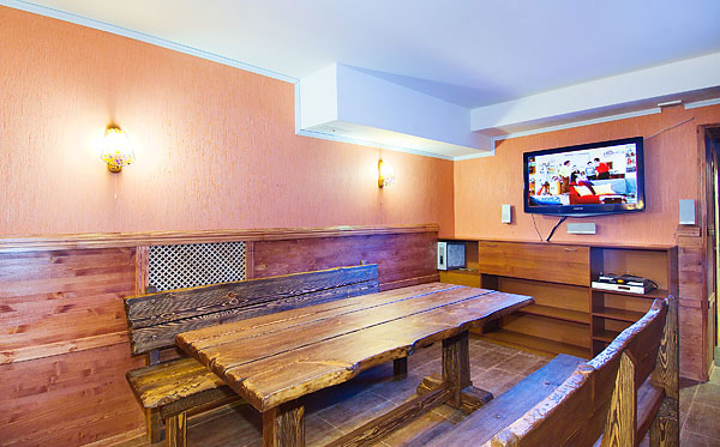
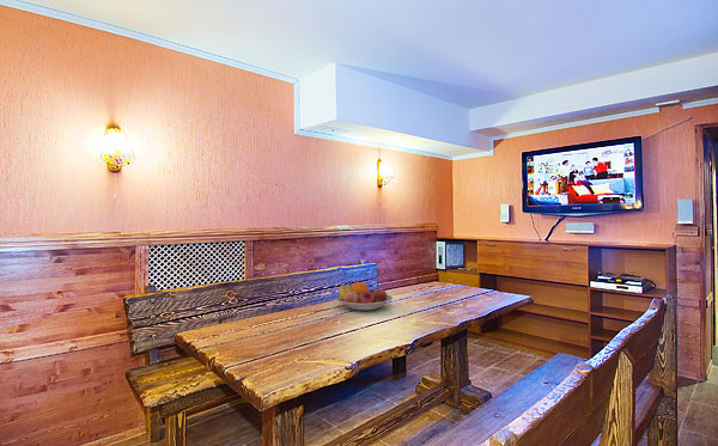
+ fruit bowl (364, 295)
